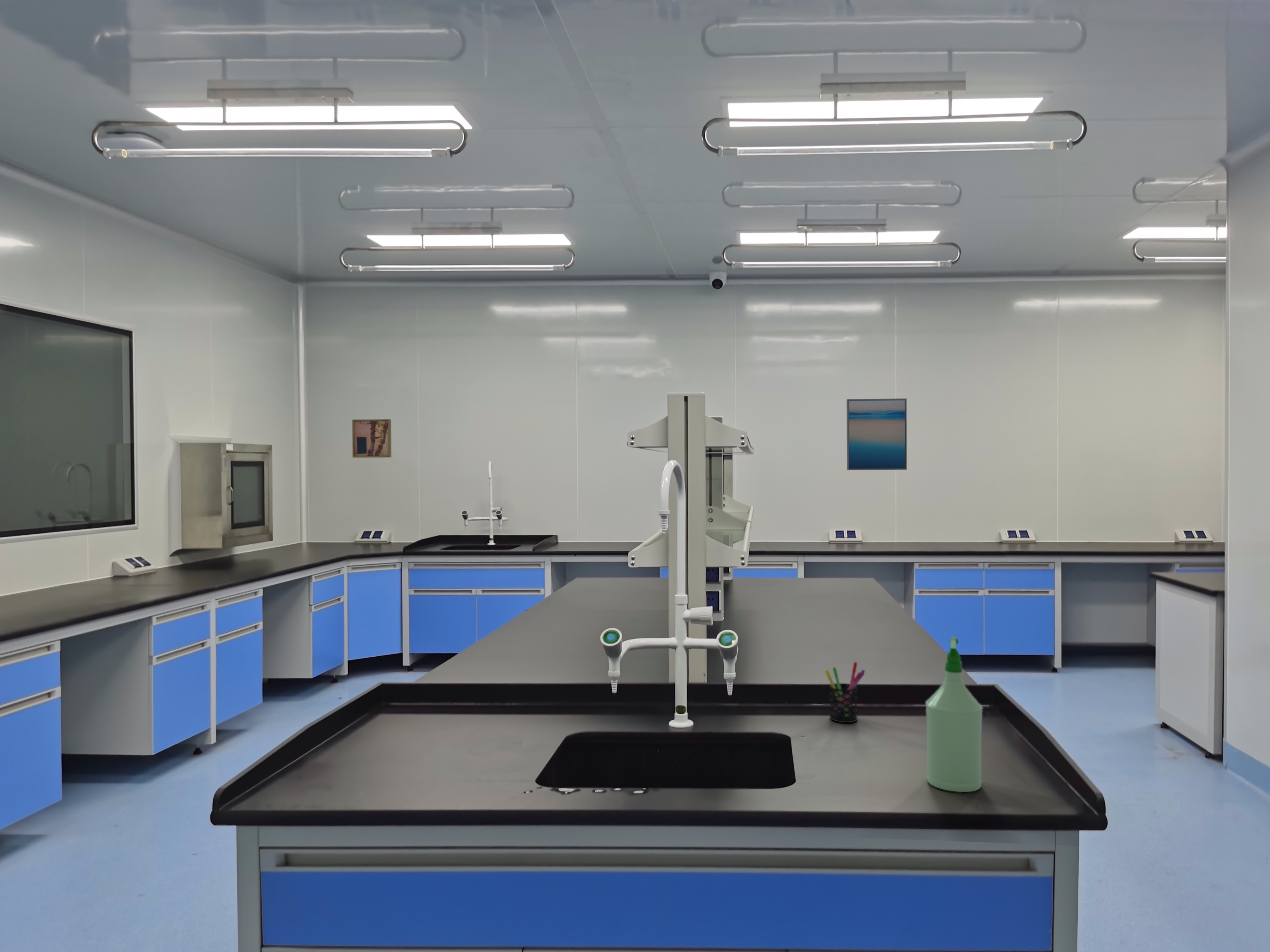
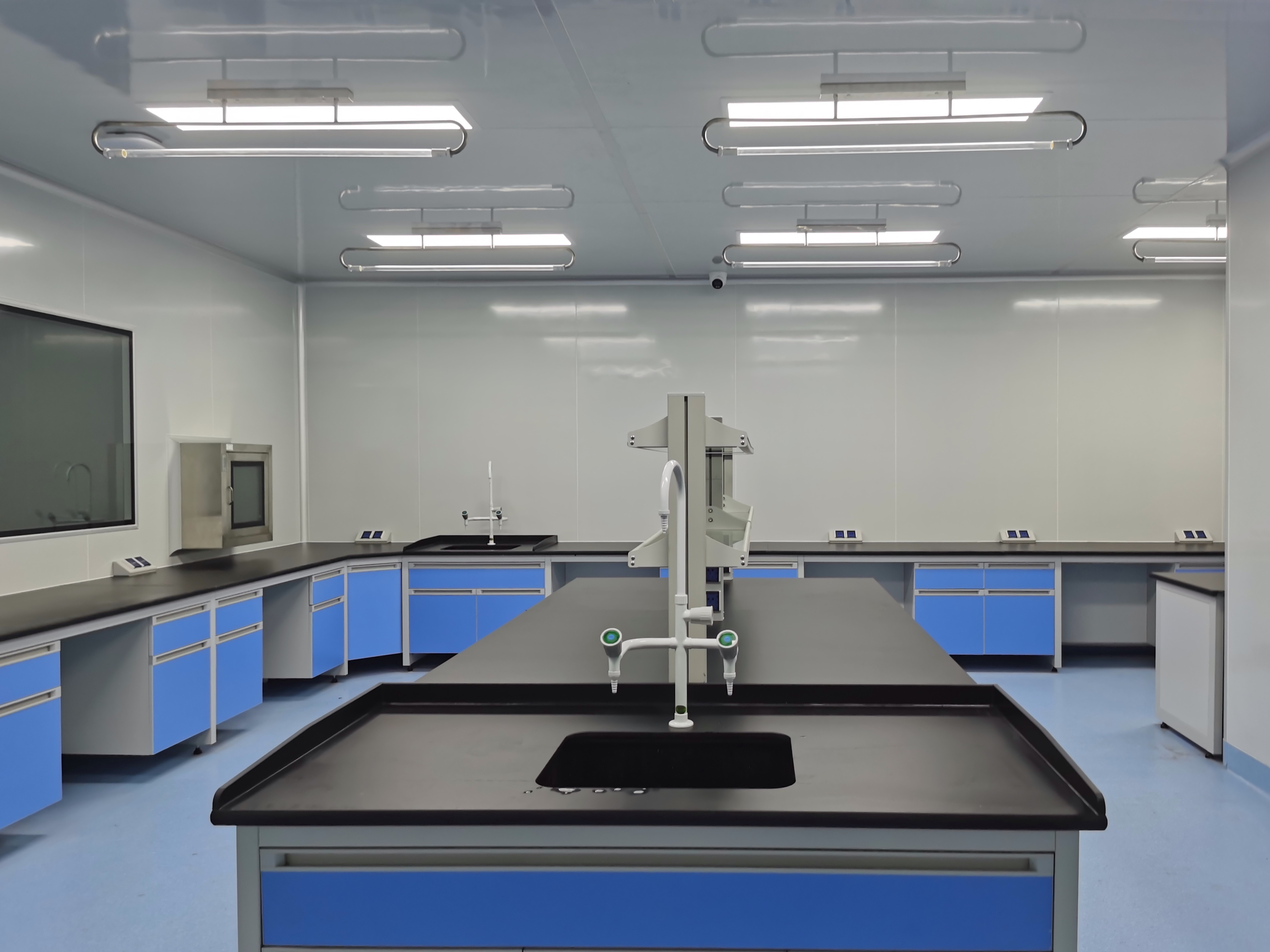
- pen holder (843, 690)
- wall art (372, 438)
- spray bottle (954, 712)
- wall art (876, 434)
